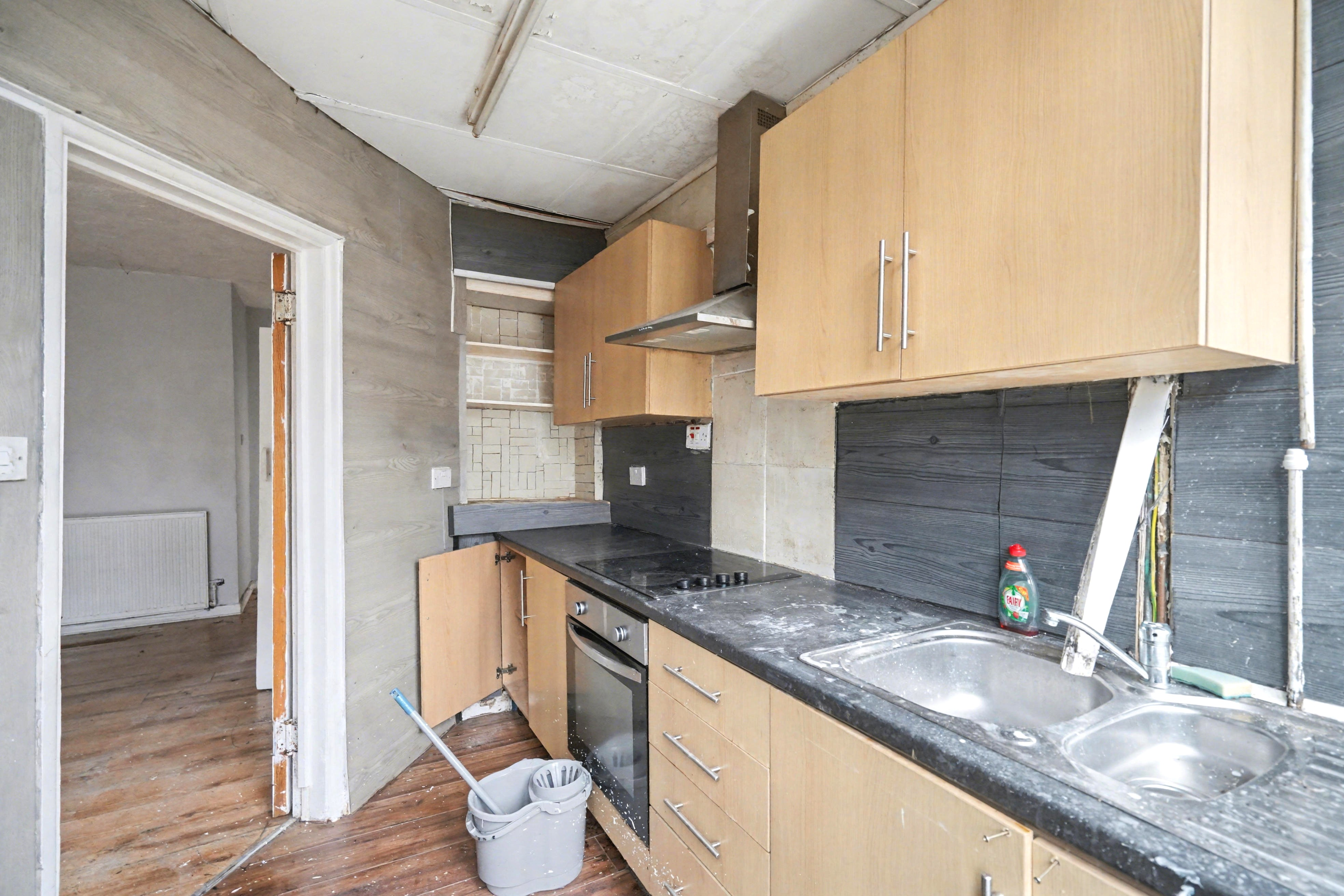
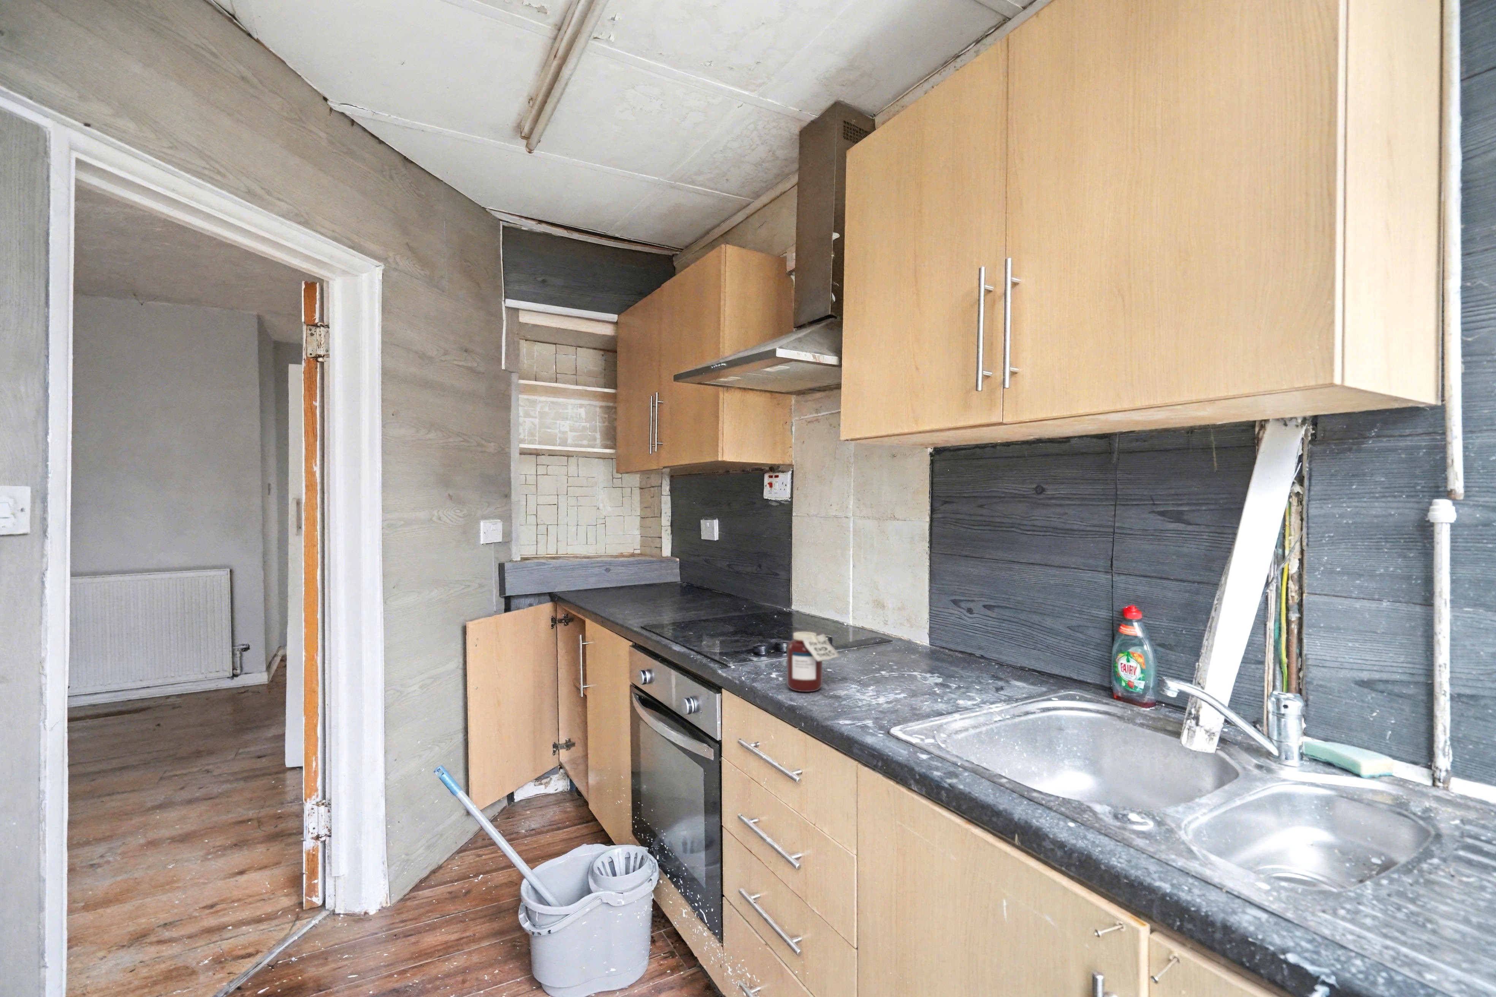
+ jar (810, 662)
